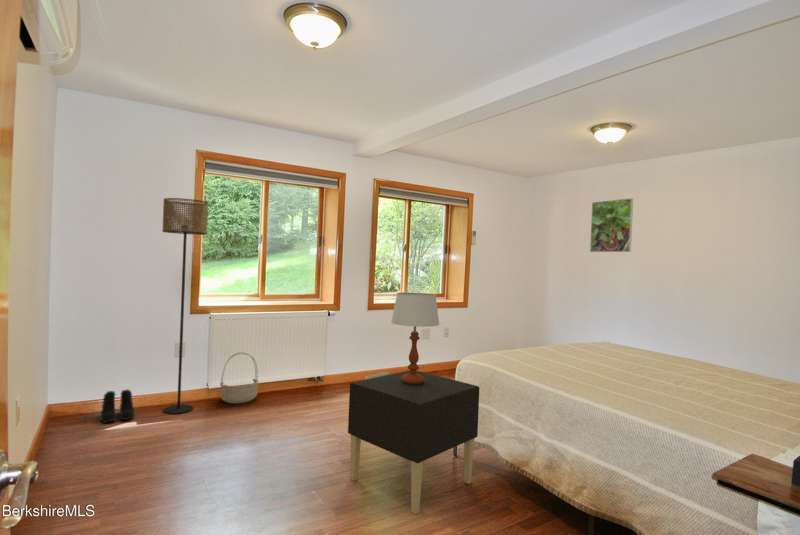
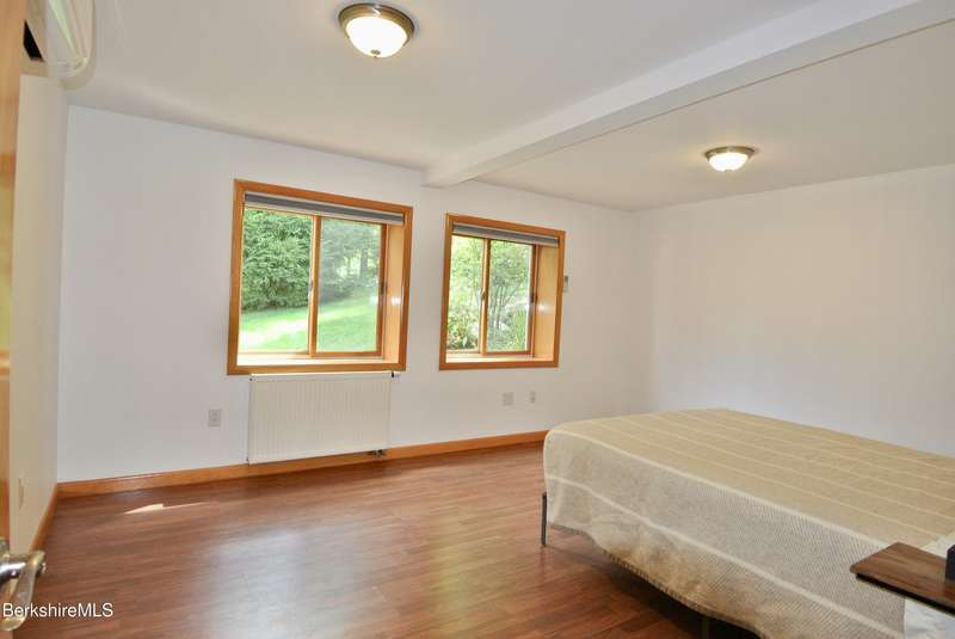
- floor lamp (182, 305)
- basket (243, 385)
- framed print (610, 226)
- nightstand (410, 431)
- table lamp (414, 337)
- boots (120, 404)
